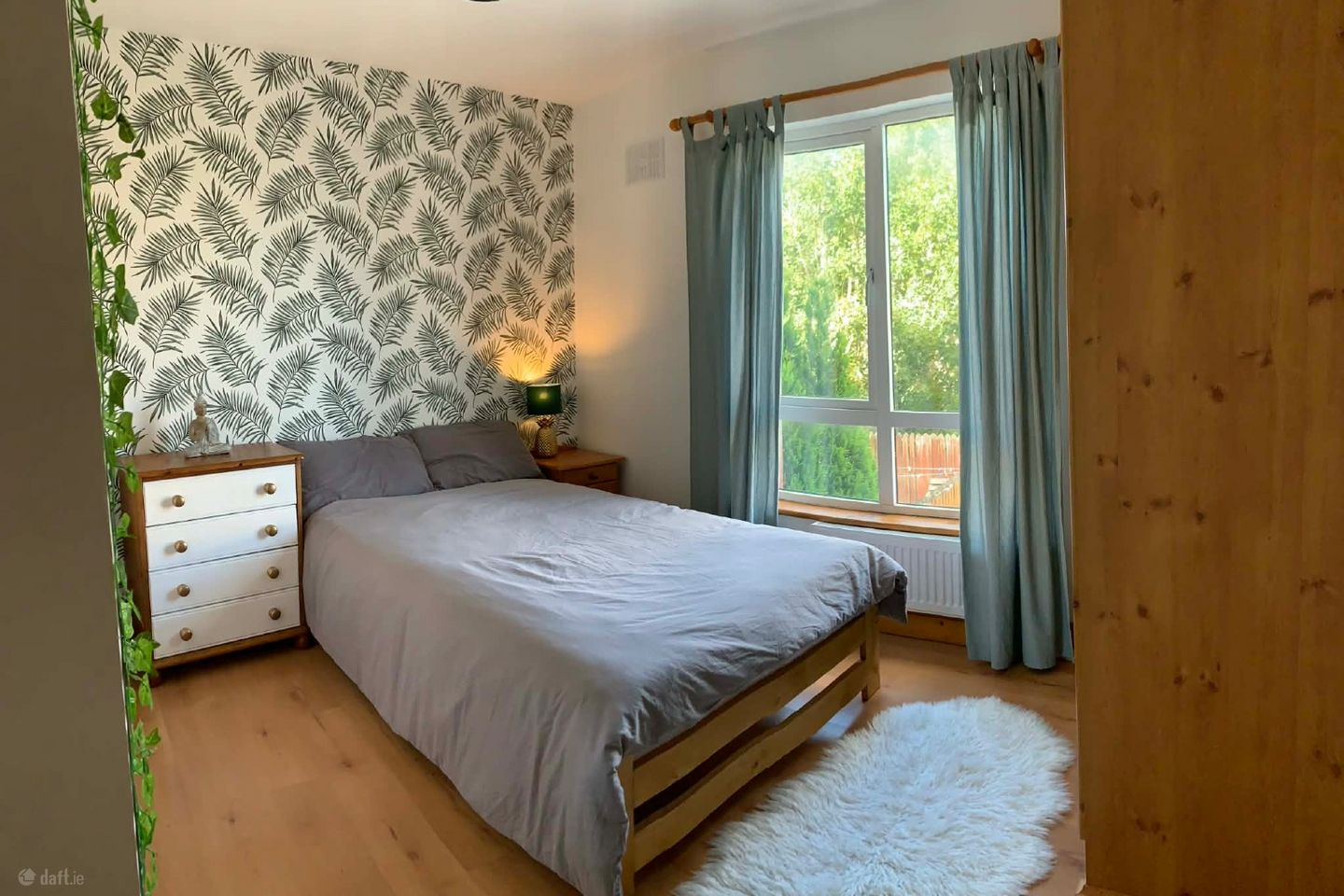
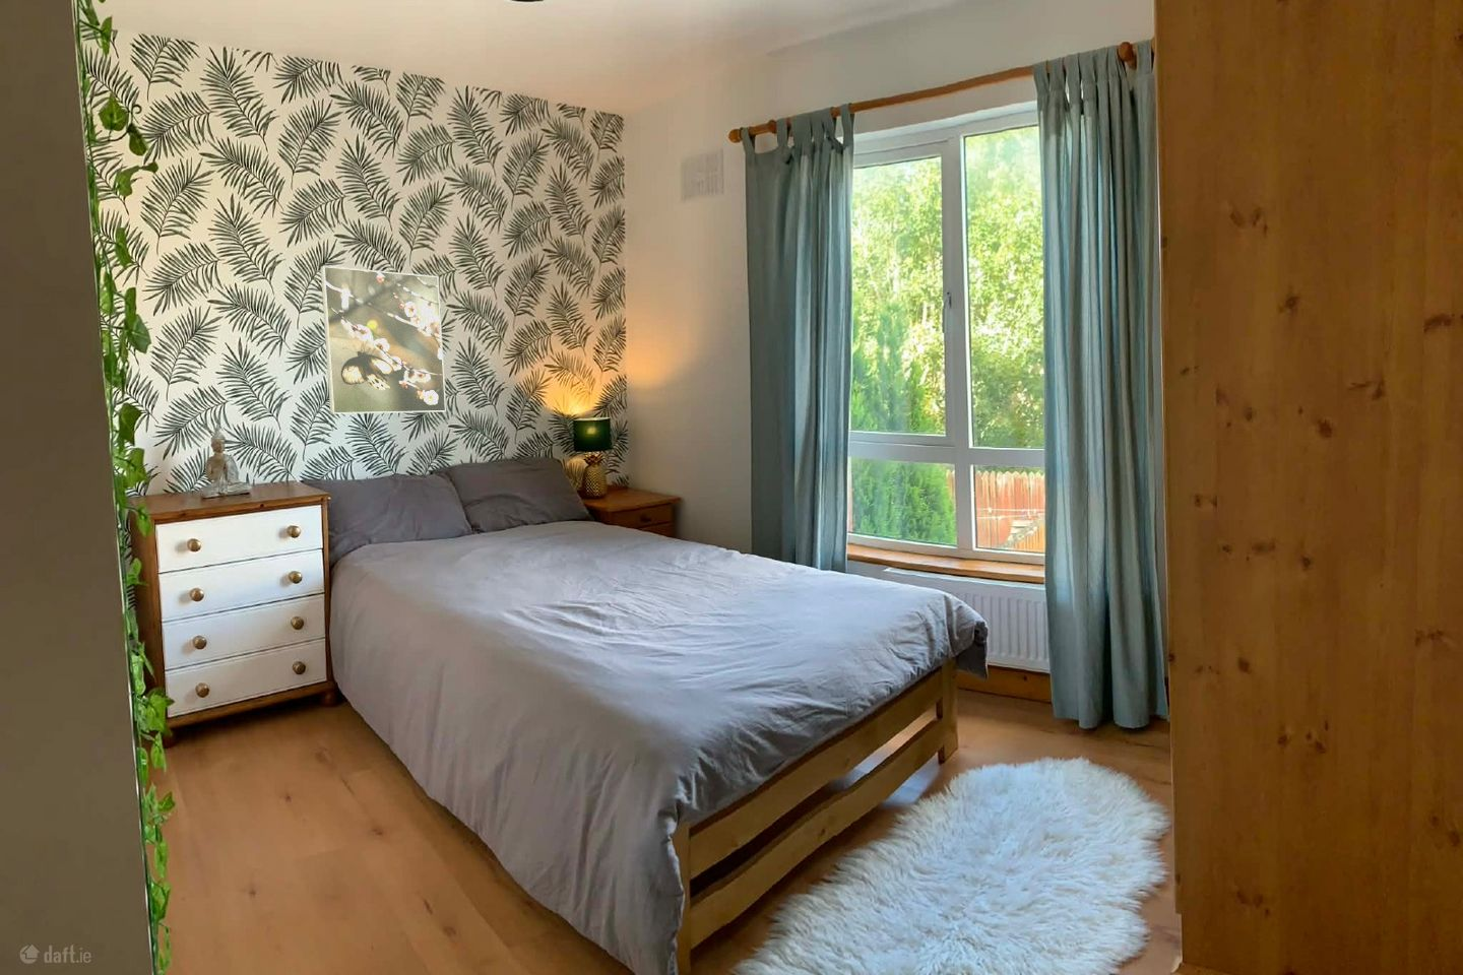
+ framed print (386, 343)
